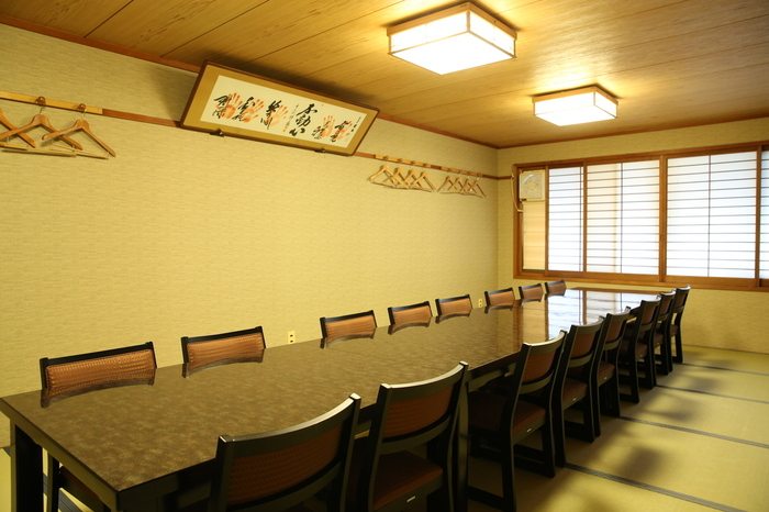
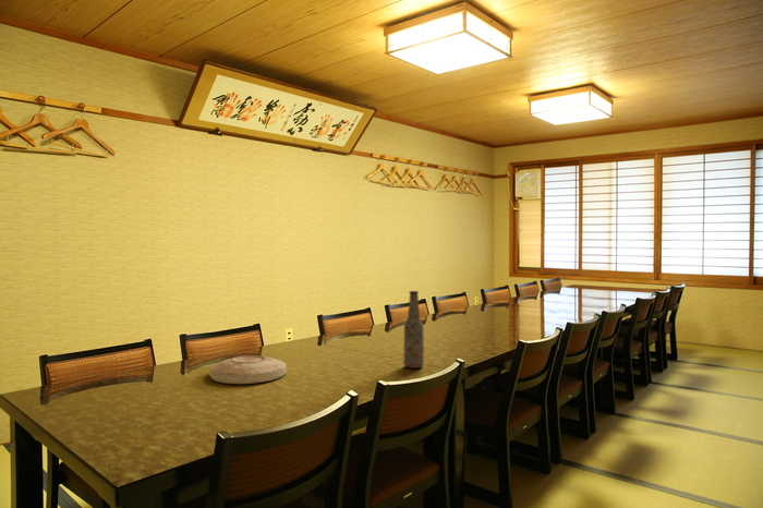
+ plate (249, 365)
+ bottle (413, 328)
